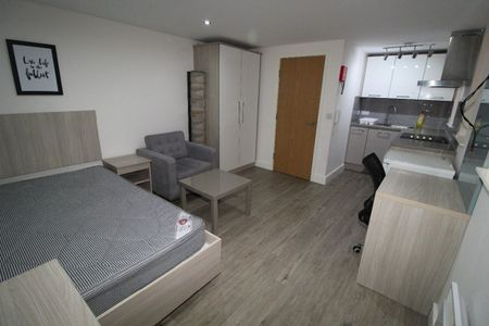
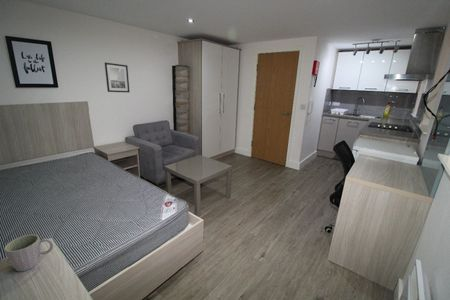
+ wall art (117, 78)
+ mug (31, 251)
